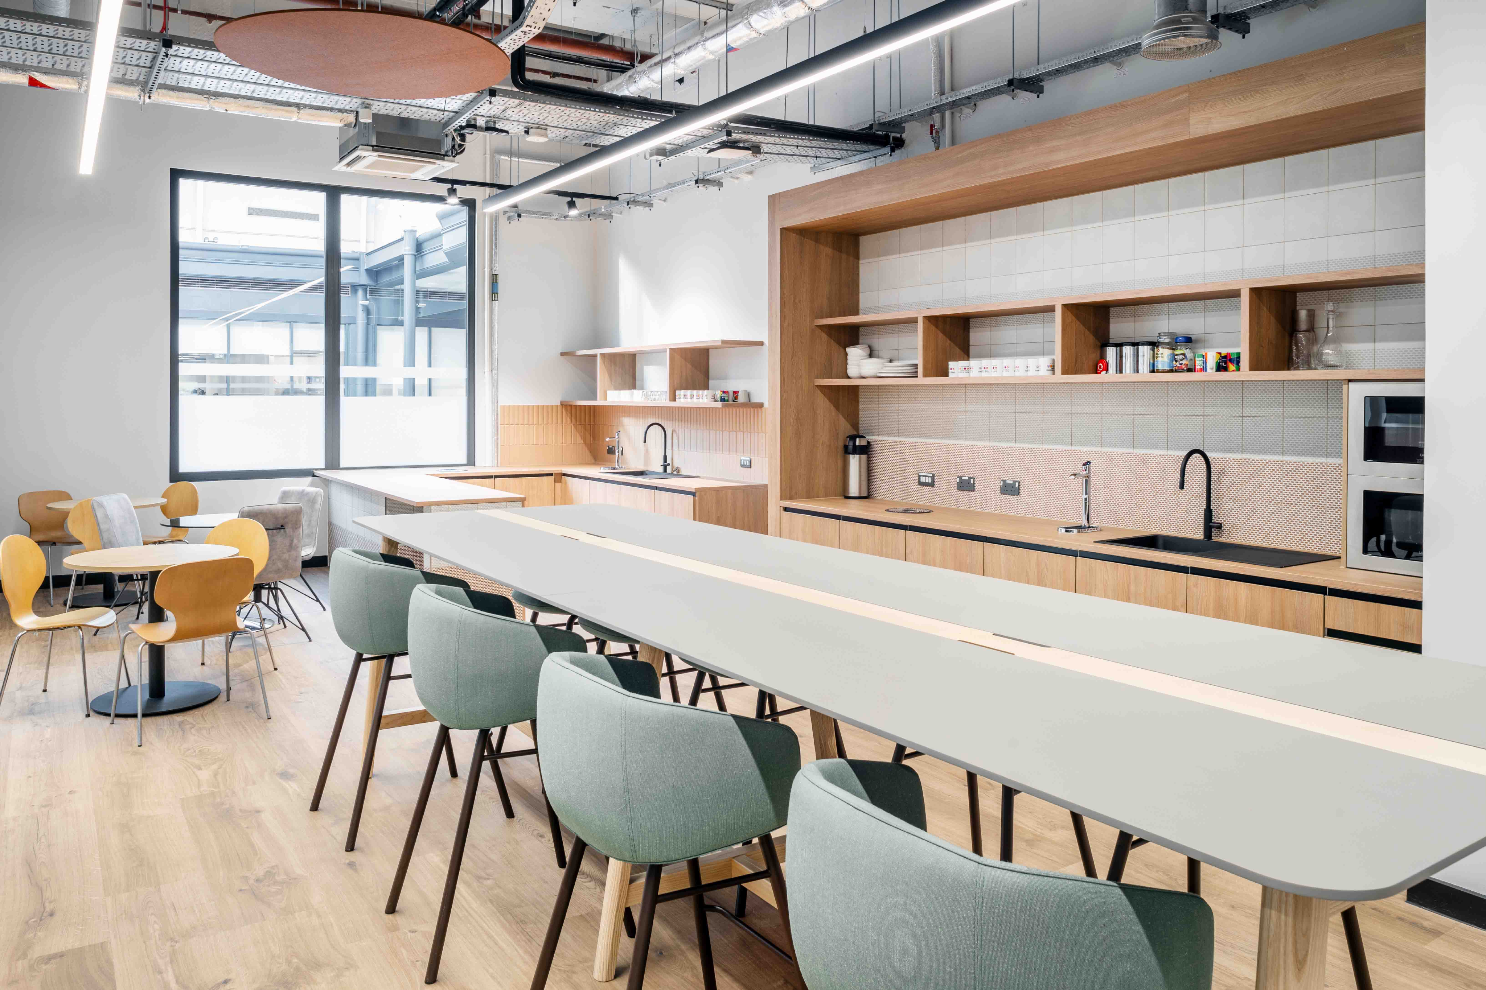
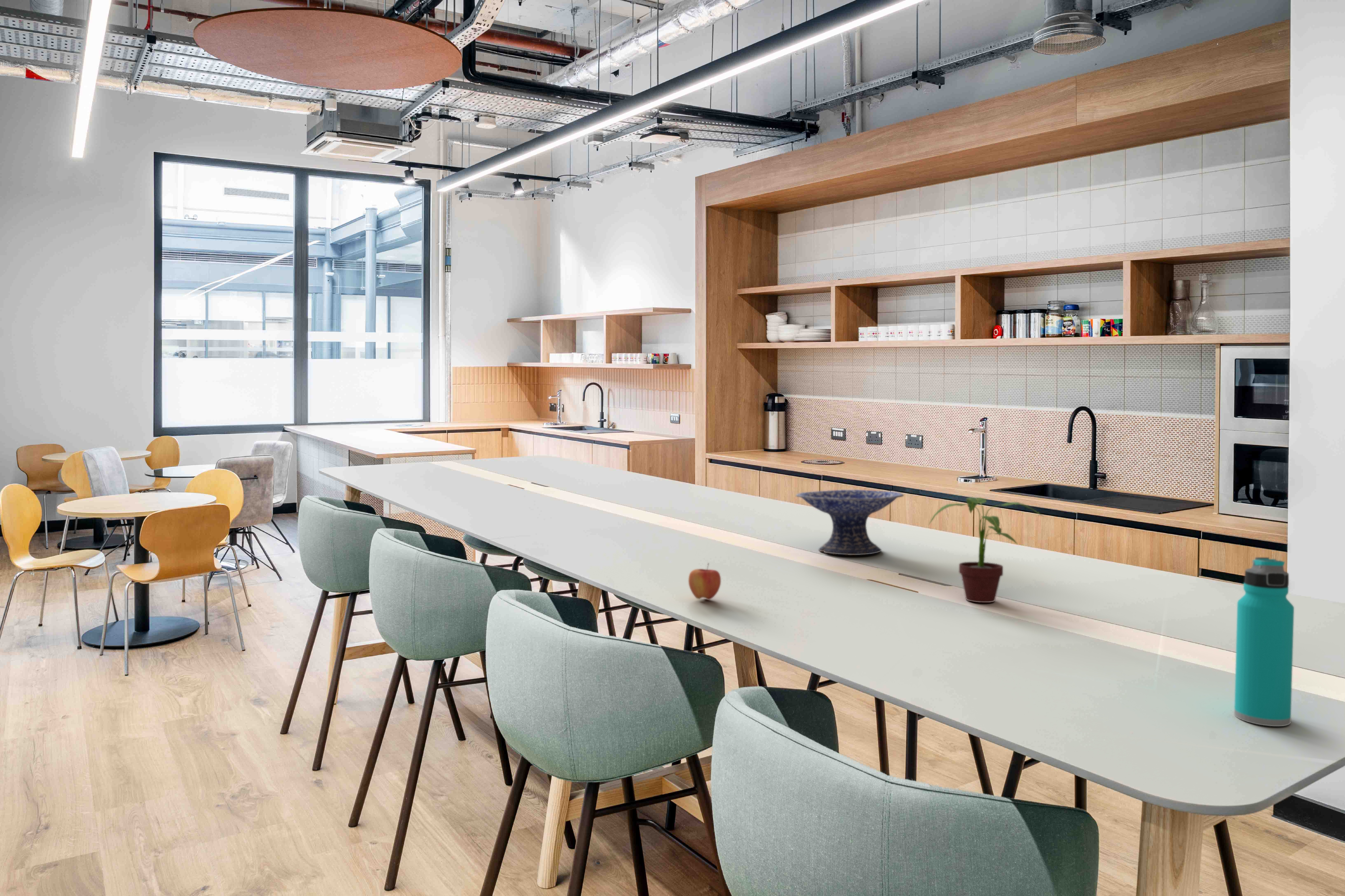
+ potted plant (985, 550)
+ apple (704, 582)
+ water bottle (1264, 639)
+ decorative bowl (849, 522)
